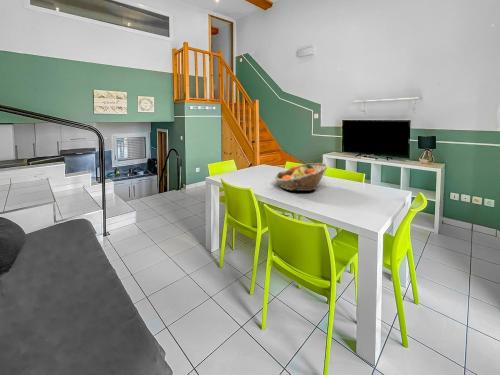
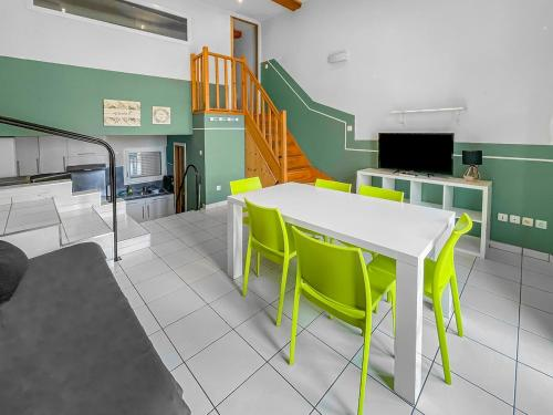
- fruit basket (300, 175)
